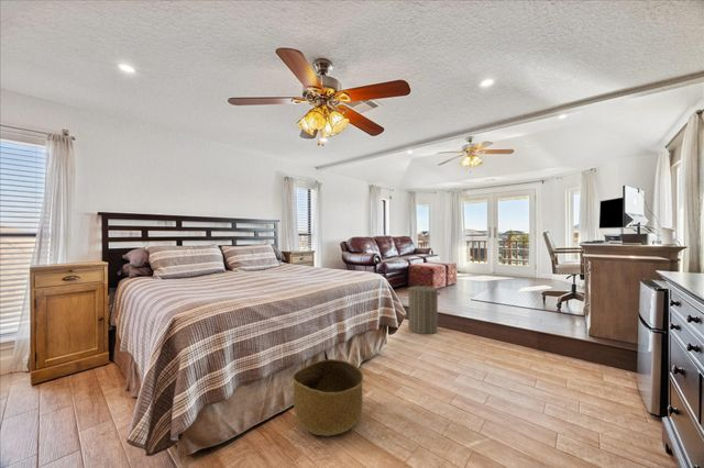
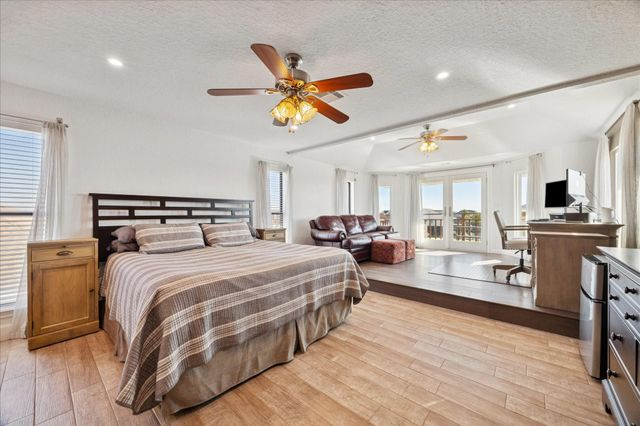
- laundry hamper (422, 305)
- basket (329, 394)
